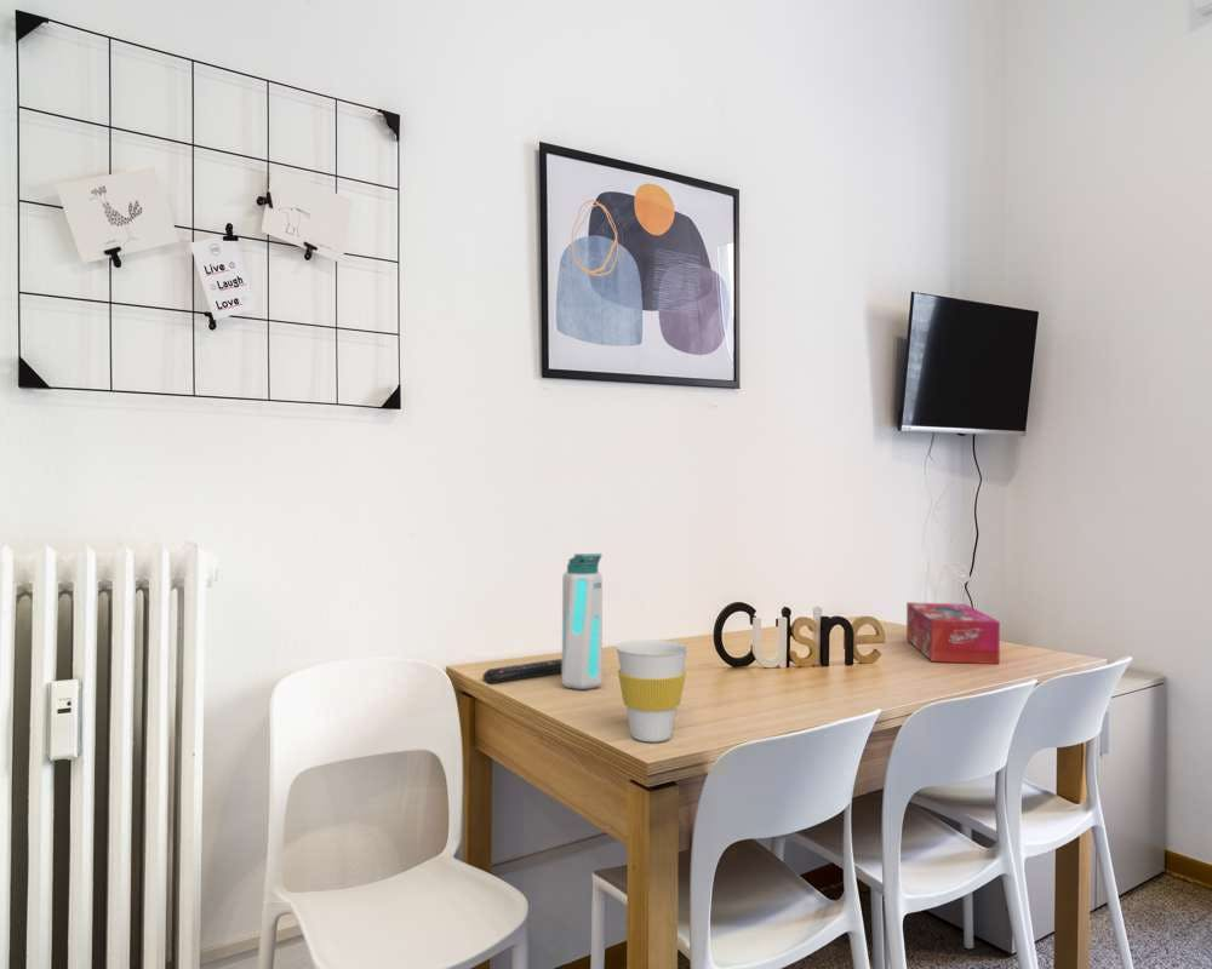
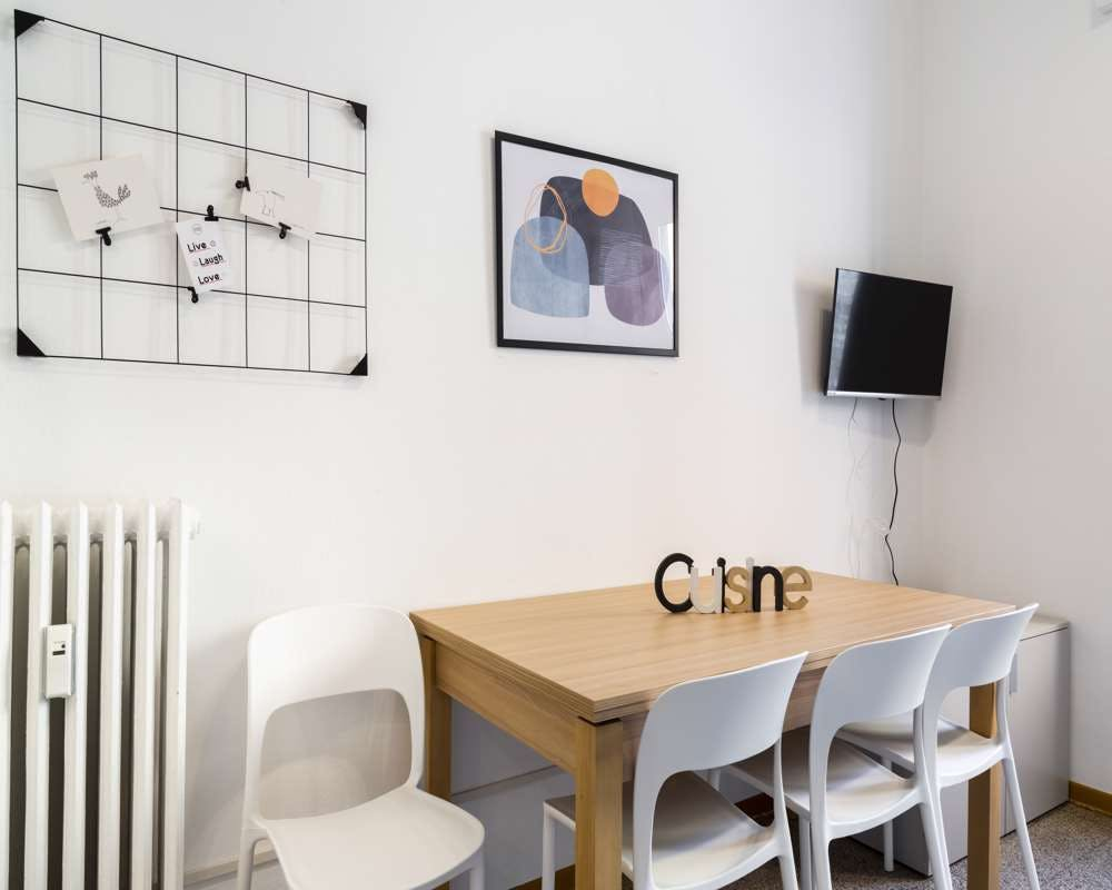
- water bottle (583, 619)
- tissue box (949, 630)
- cup (651, 692)
- remote control (531, 670)
